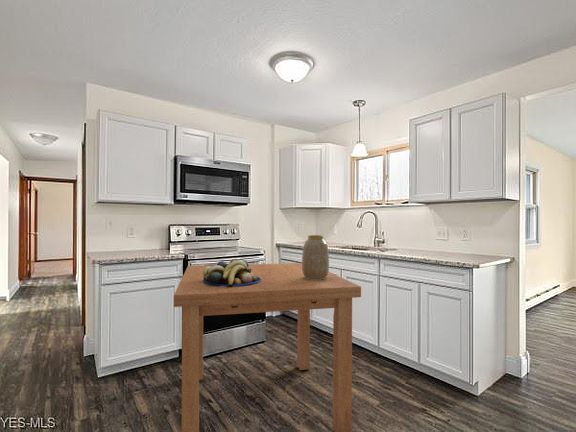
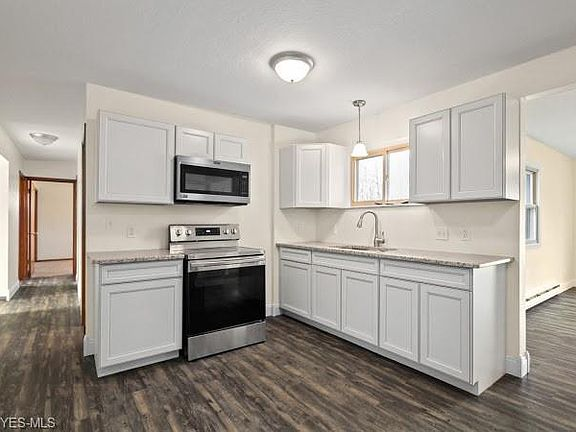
- dining table (258, 312)
- fruit bowl (232, 270)
- vase (315, 256)
